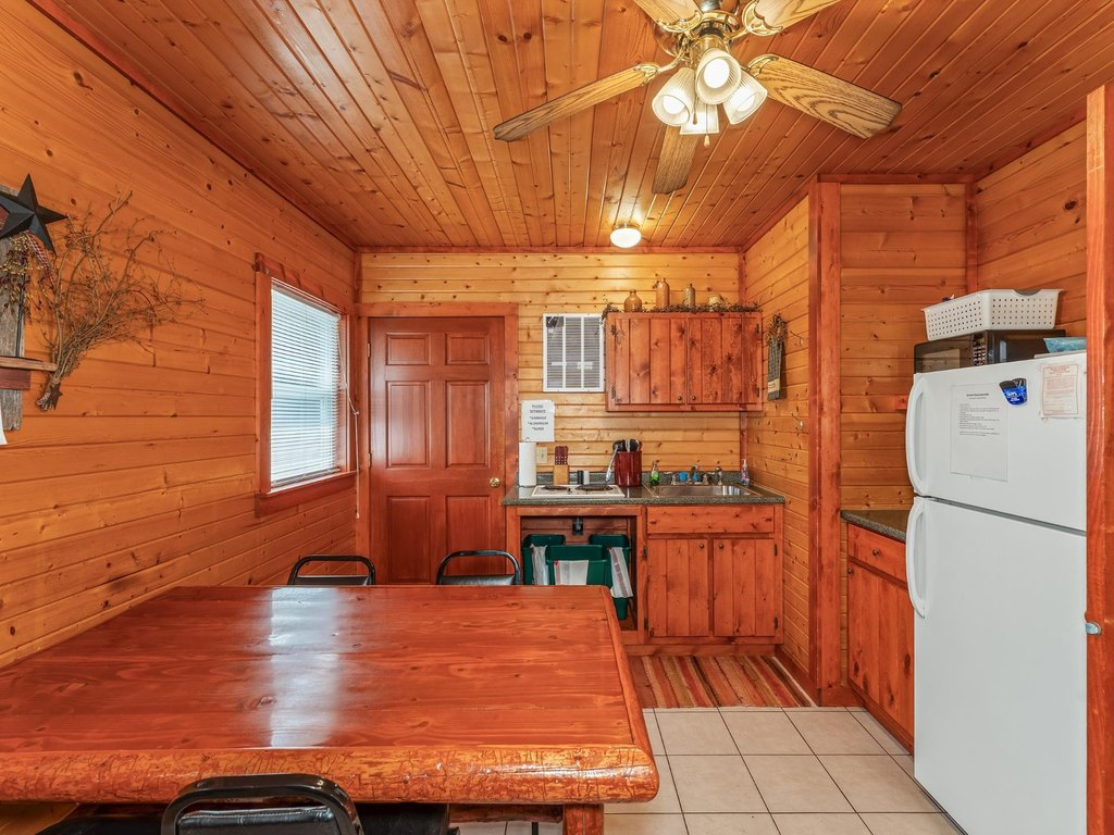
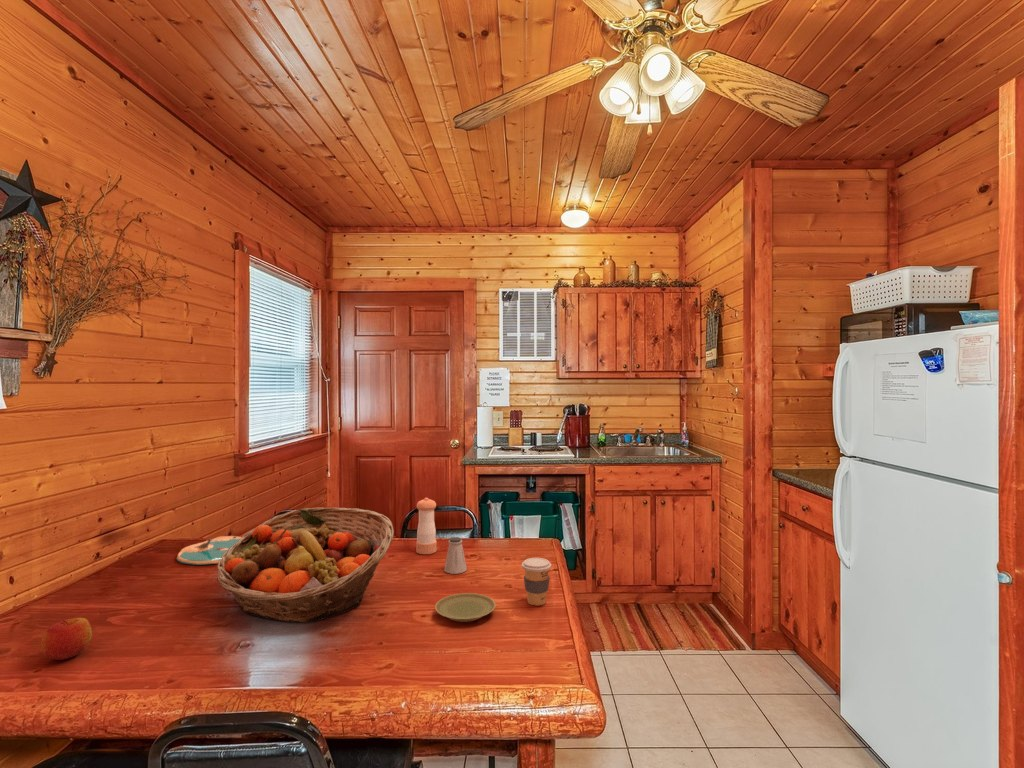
+ coffee cup (536, 581)
+ pepper shaker (426, 524)
+ plate (465, 609)
+ plate (221, 544)
+ fruit basket (308, 559)
+ apple (67, 637)
+ saltshaker (455, 554)
